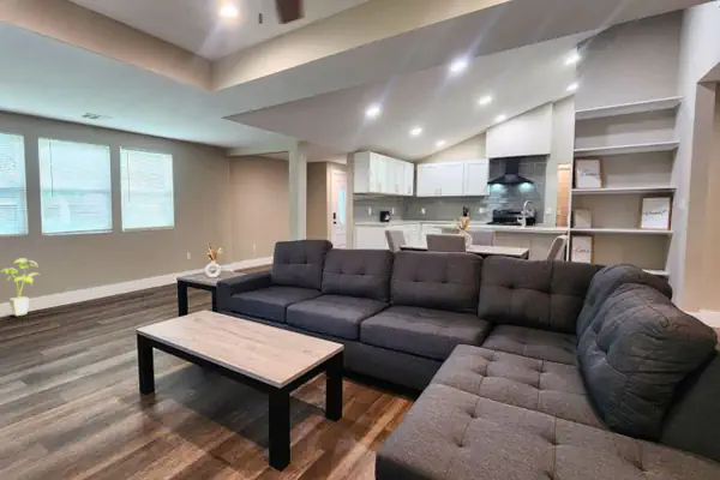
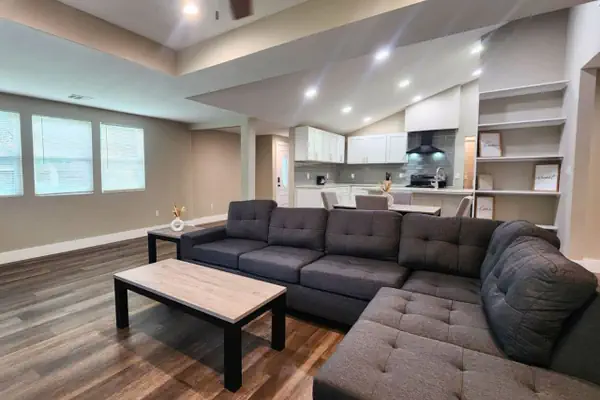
- house plant (22, 286)
